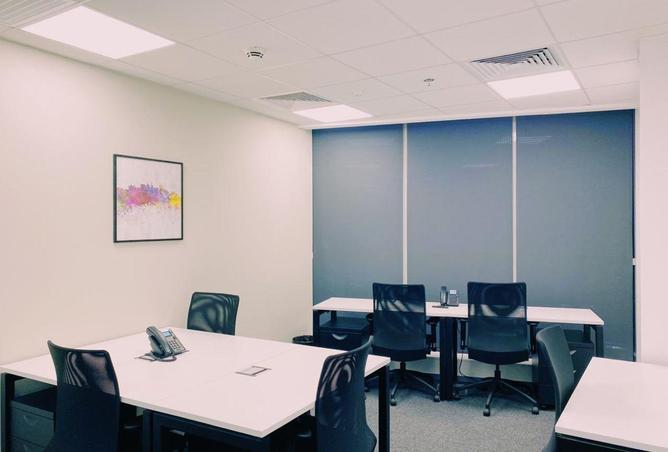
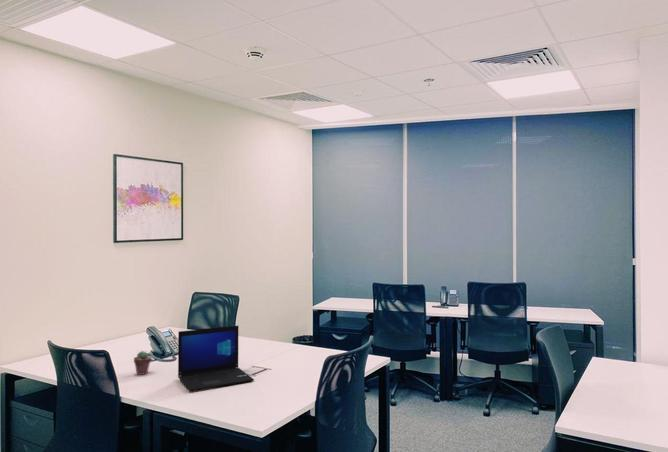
+ potted succulent (142, 362)
+ laptop (215, 356)
